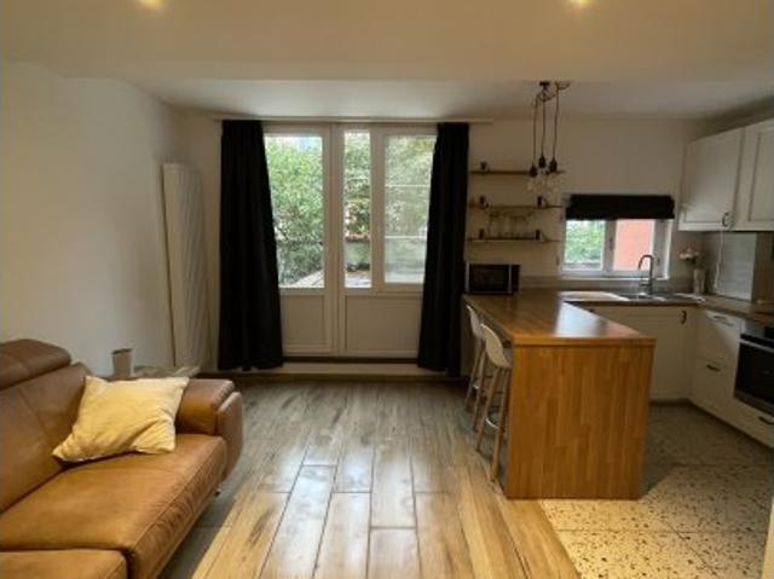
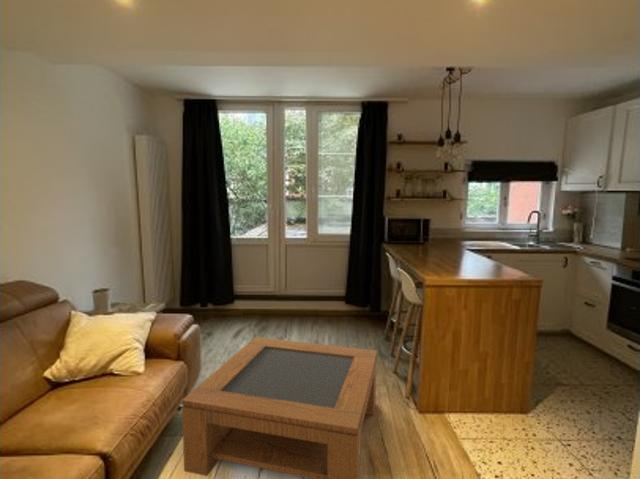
+ coffee table (293, 402)
